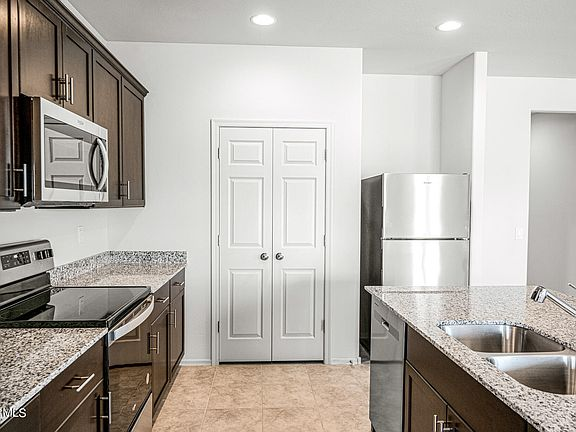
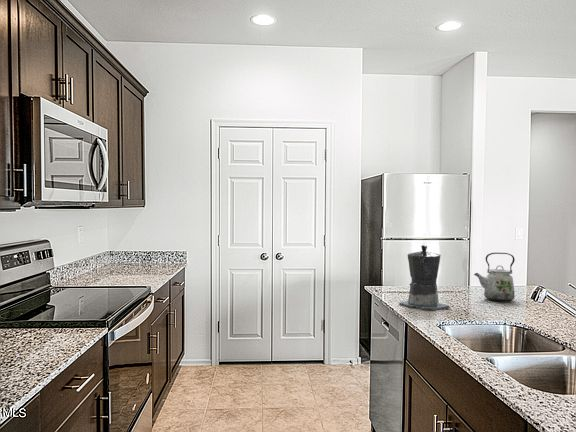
+ kettle (493, 276)
+ coffee maker (423, 275)
